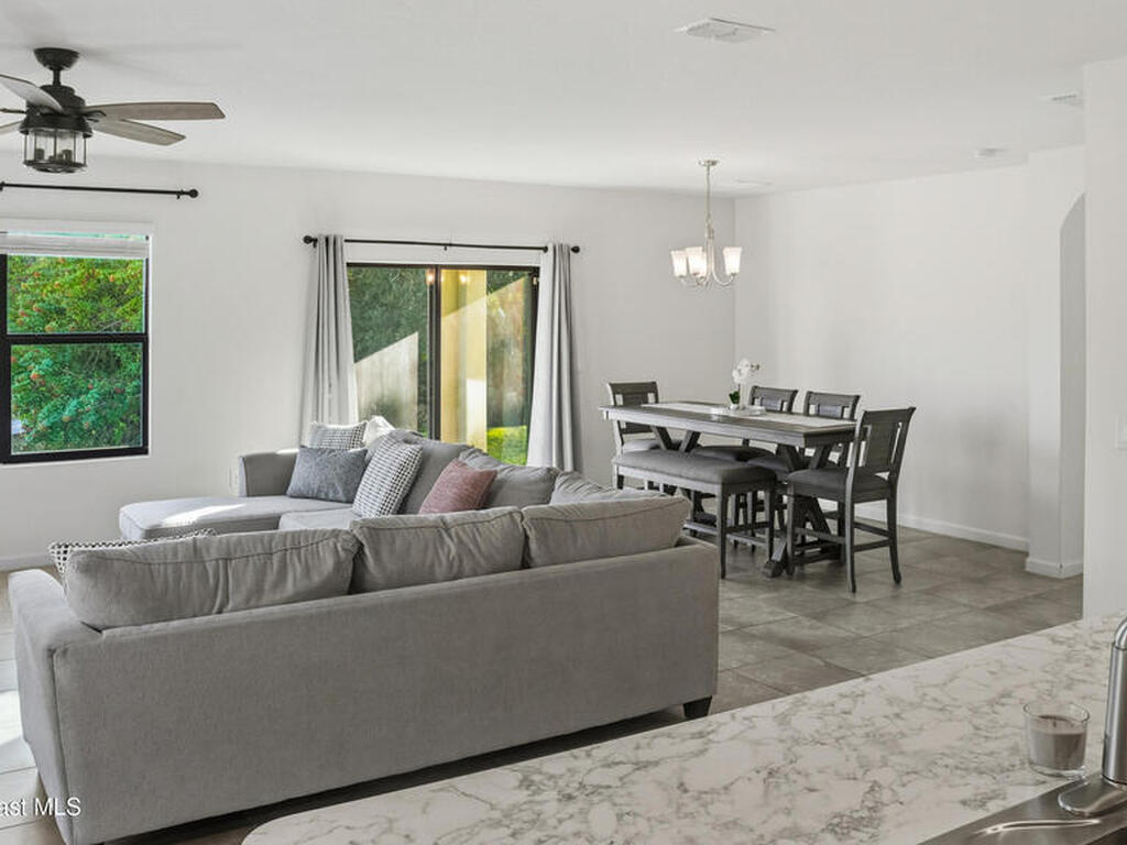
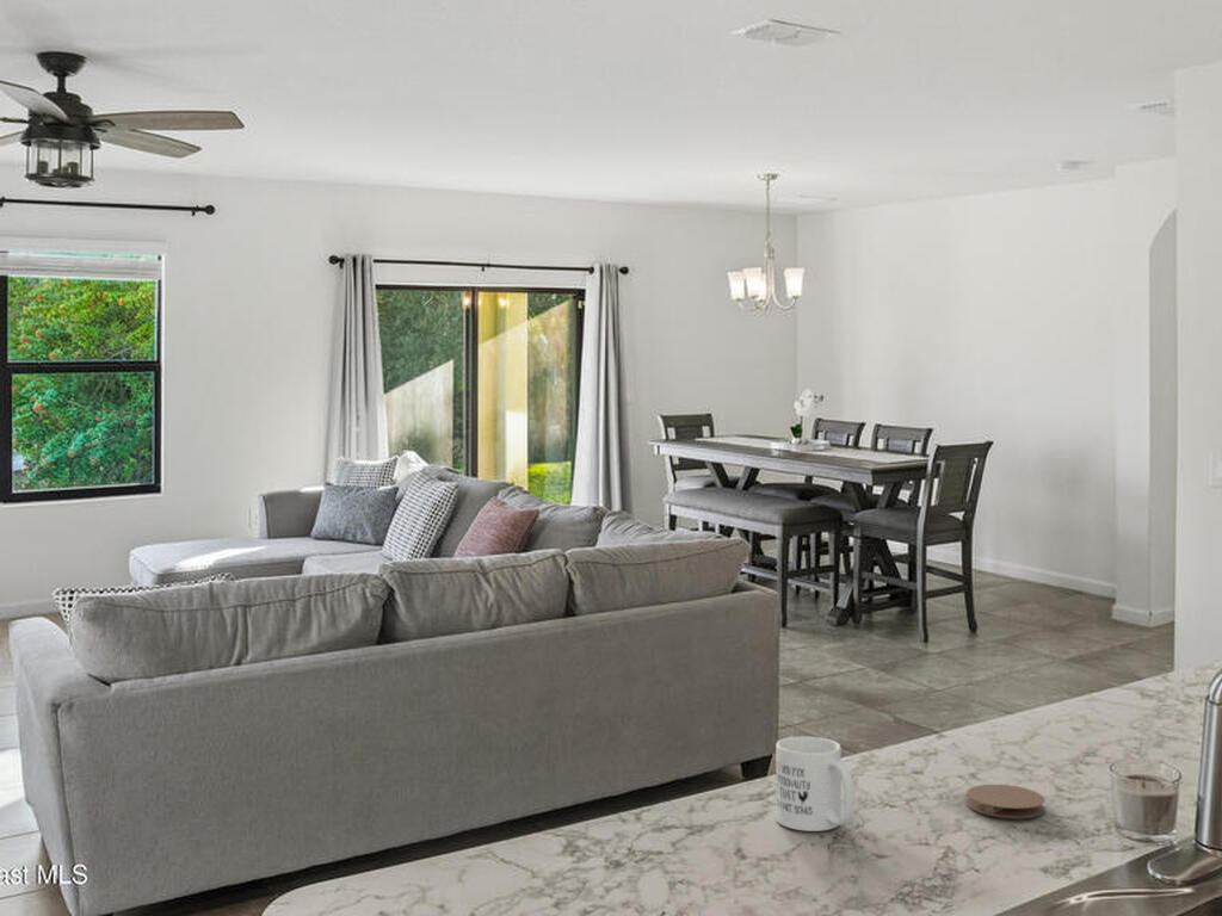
+ mug (817, 785)
+ coaster (1005, 800)
